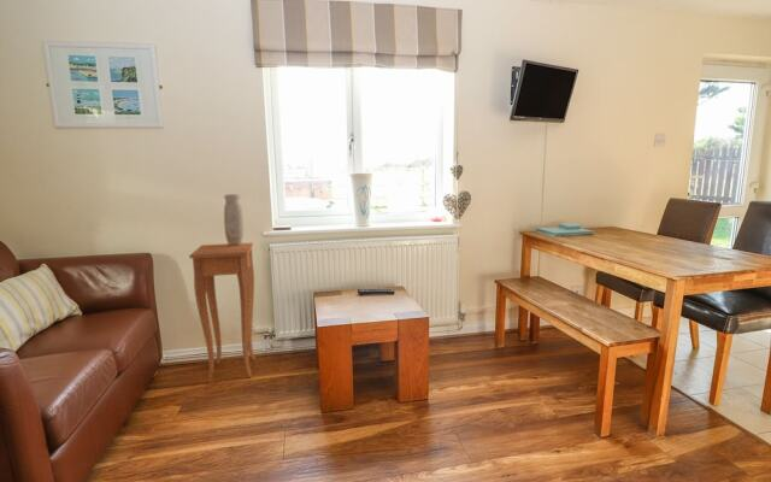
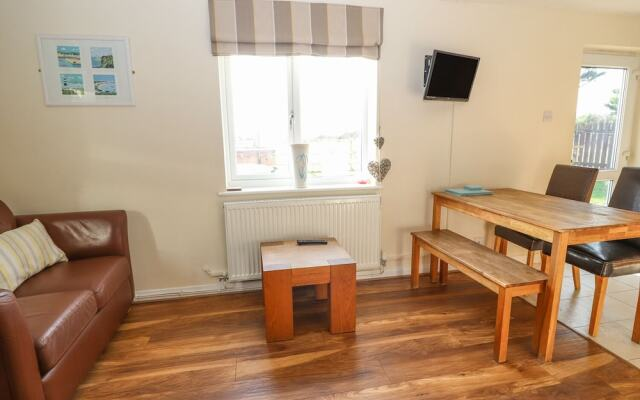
- side table (217, 311)
- vase (233, 219)
